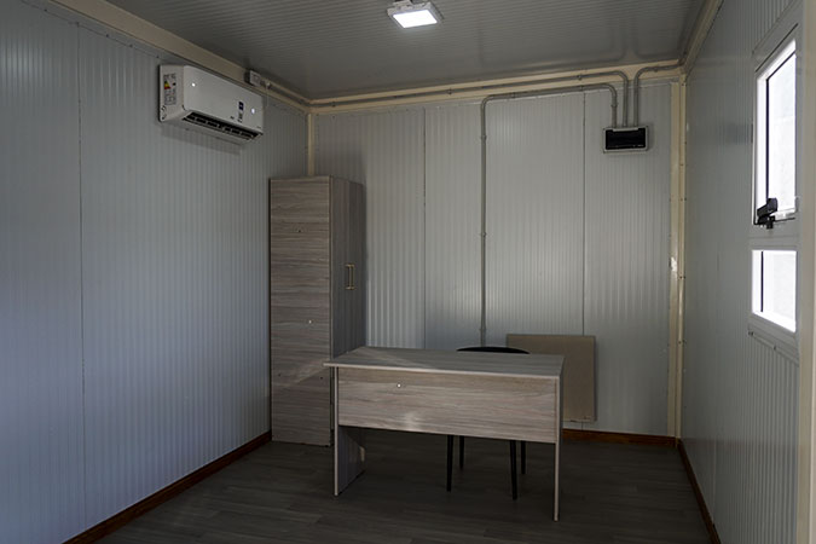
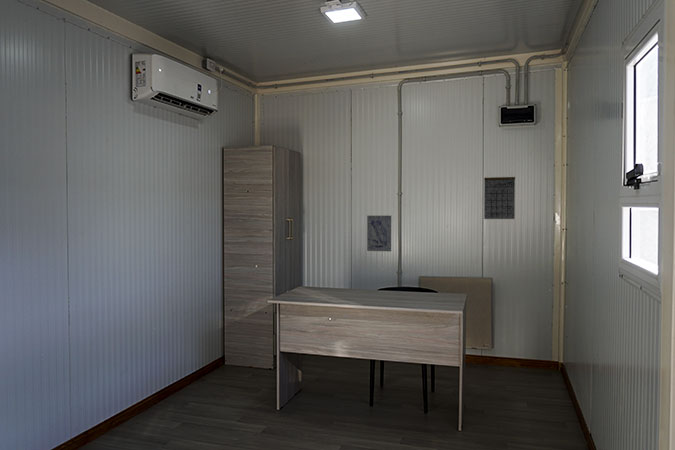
+ calendar (499, 193)
+ wall art (379, 233)
